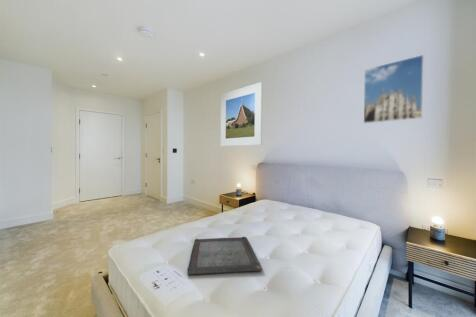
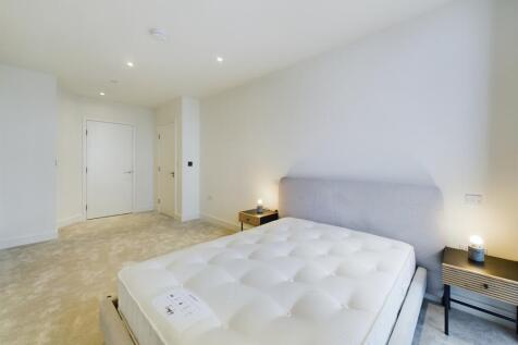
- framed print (239, 117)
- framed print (391, 92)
- serving tray (223, 252)
